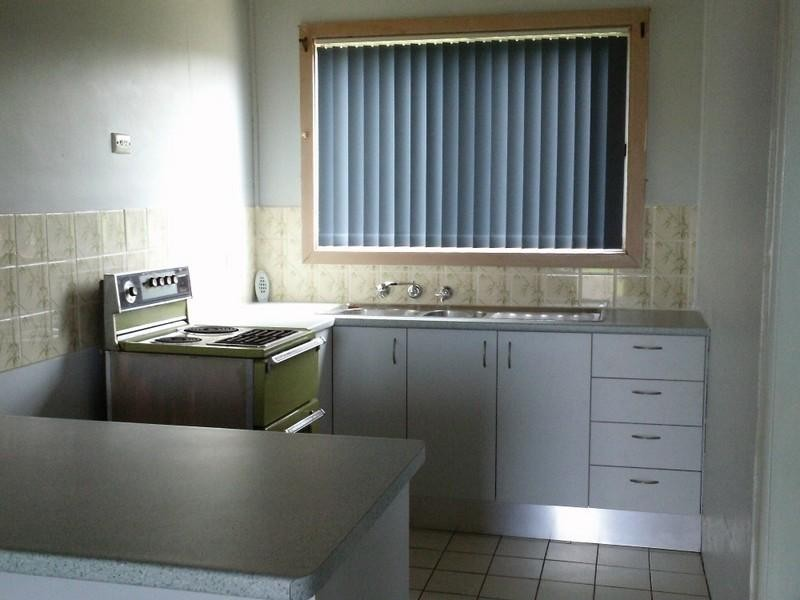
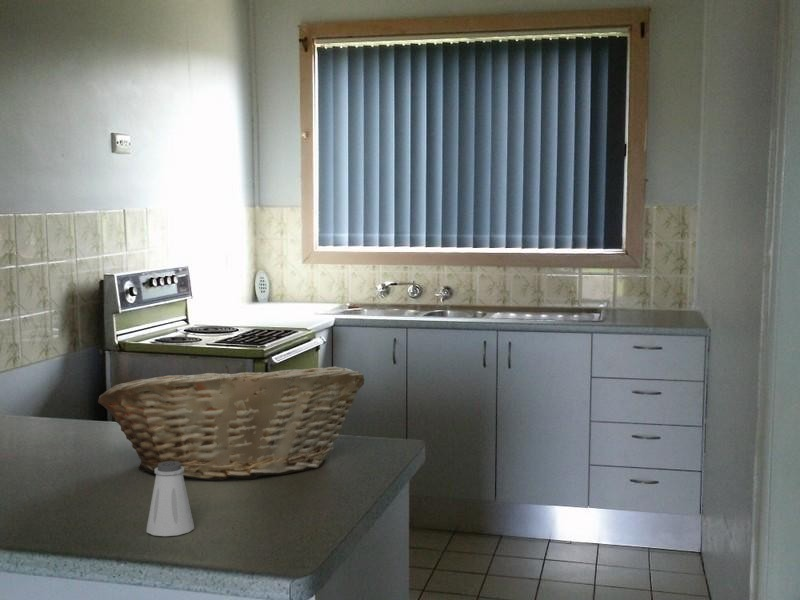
+ fruit basket (235, 410)
+ saltshaker (169, 496)
